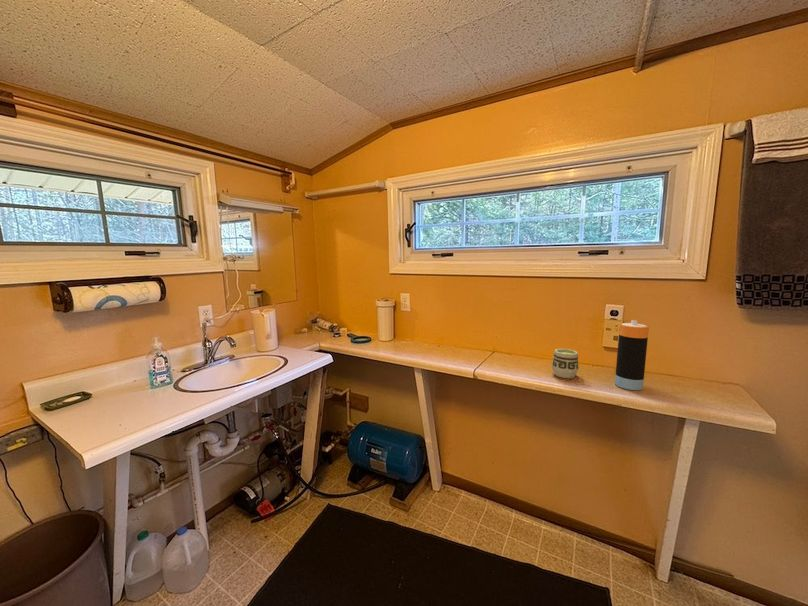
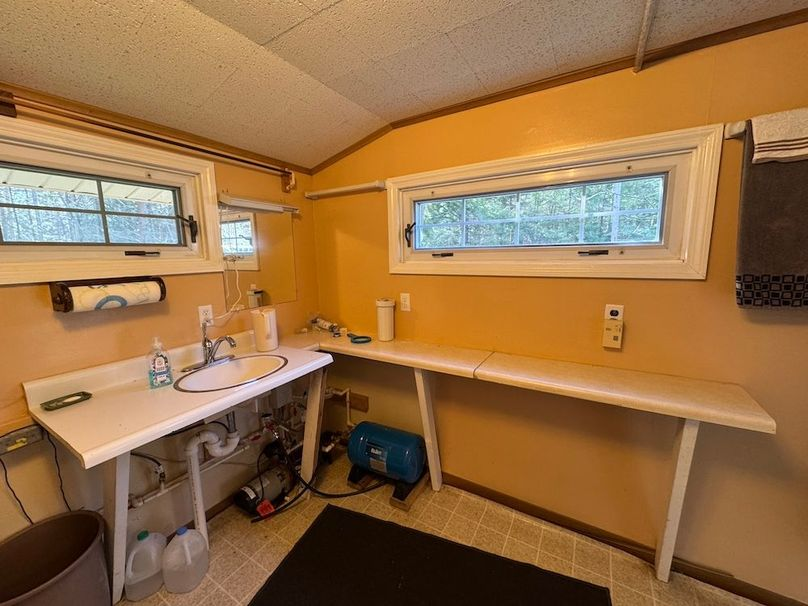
- cup (565, 363)
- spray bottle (631, 353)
